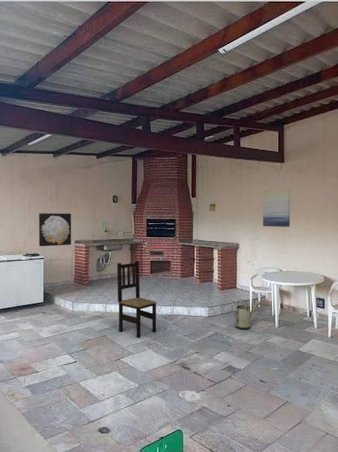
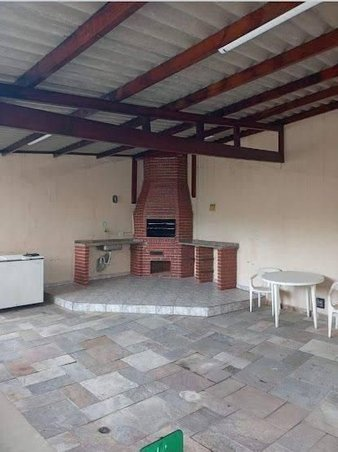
- dining chair (137, 297)
- wall art (55, 229)
- wall art (276, 208)
- watering can (247, 312)
